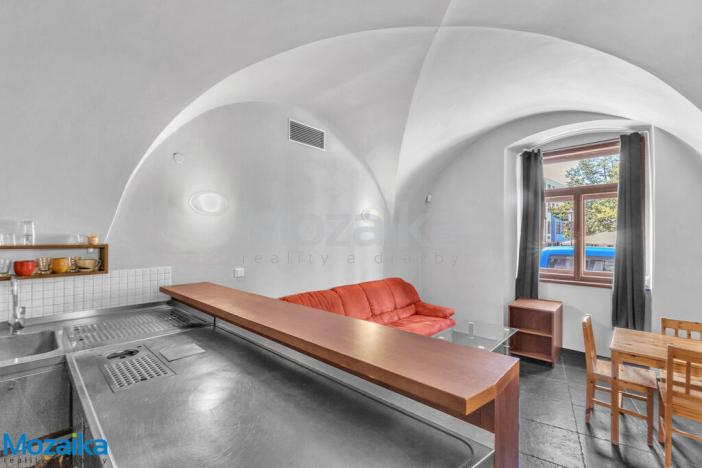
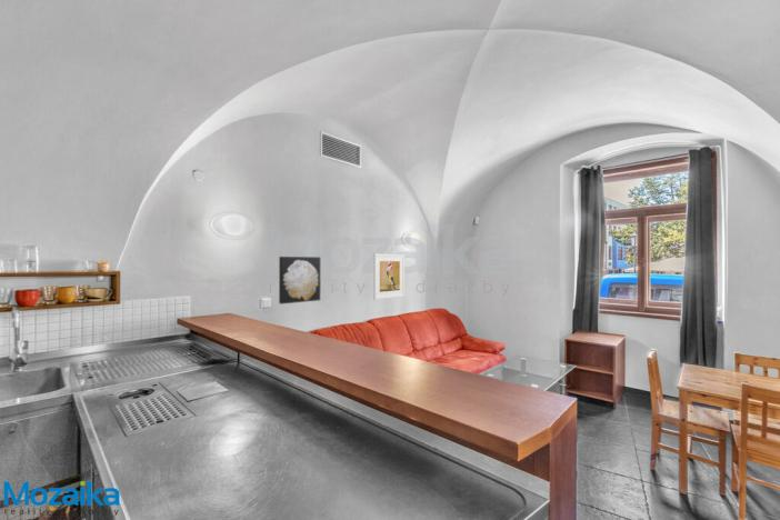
+ wall art (300, 279)
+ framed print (389, 276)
